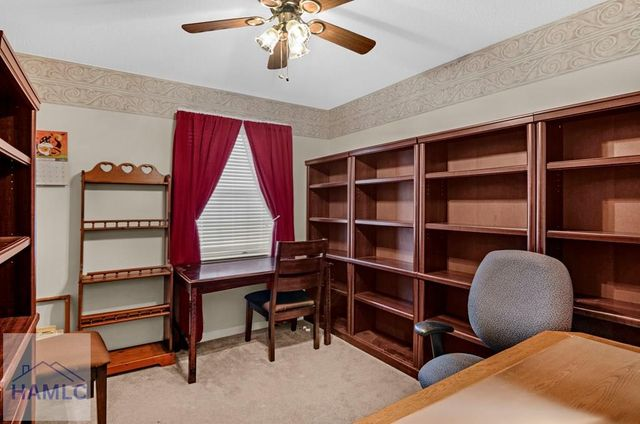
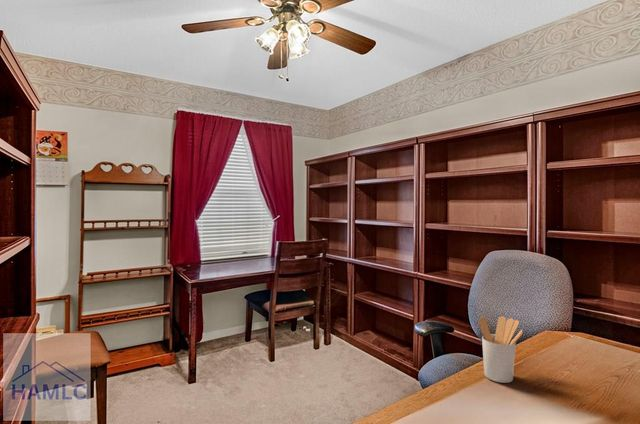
+ utensil holder (501, 346)
